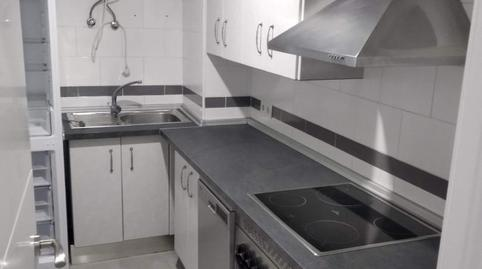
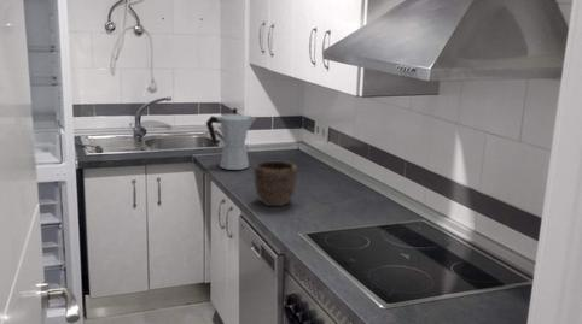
+ moka pot (231, 137)
+ bowl (274, 184)
